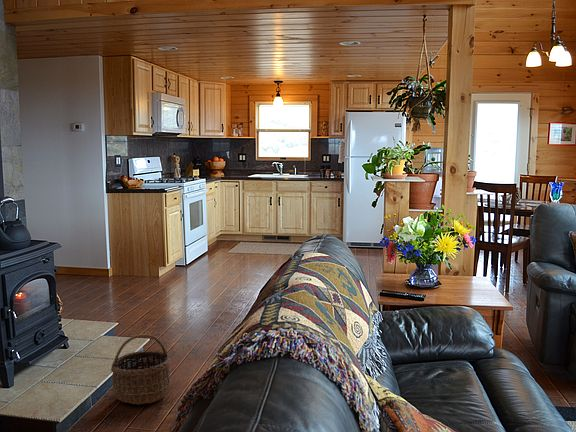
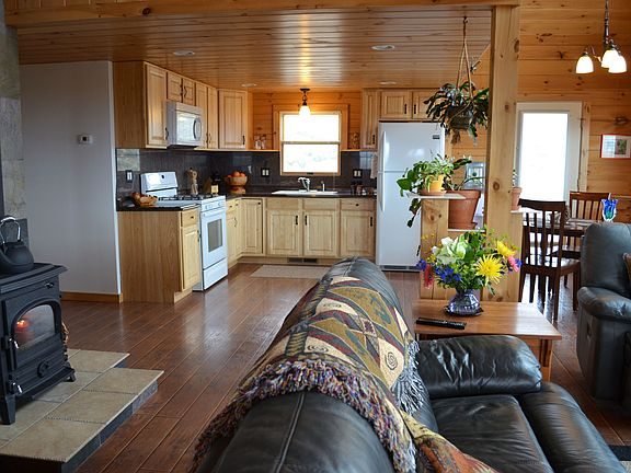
- wicker basket (141, 365)
